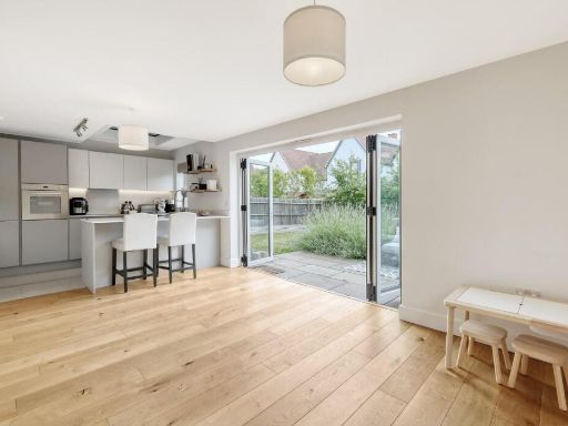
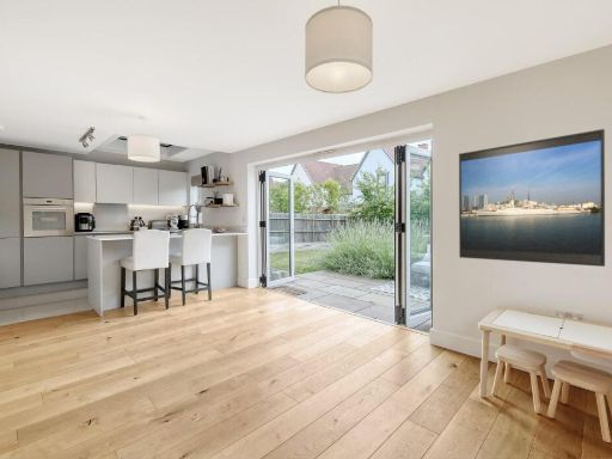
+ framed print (521, 202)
